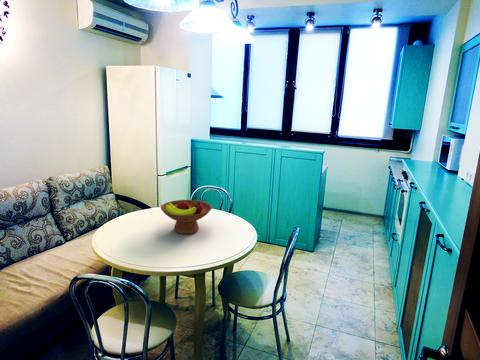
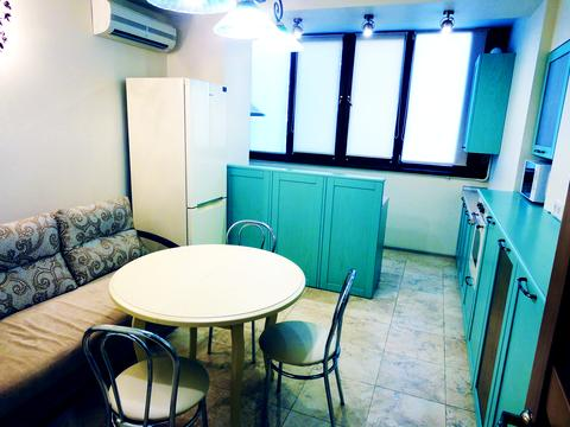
- fruit bowl (186, 214)
